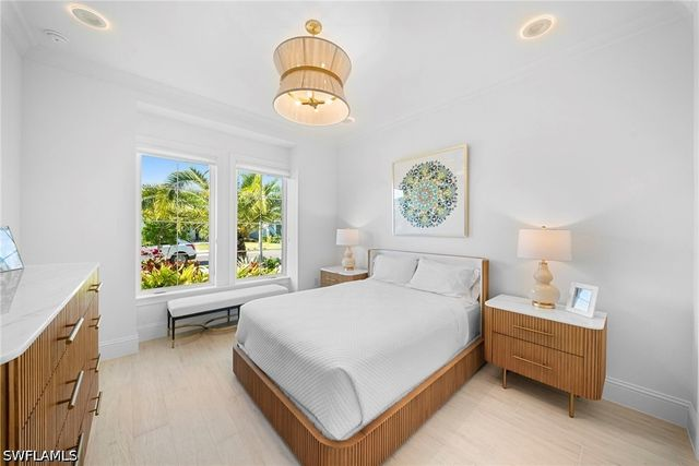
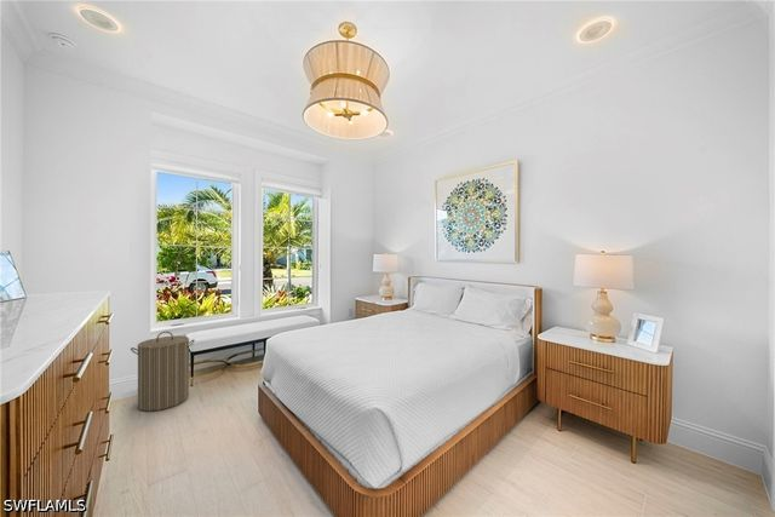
+ laundry hamper (163, 366)
